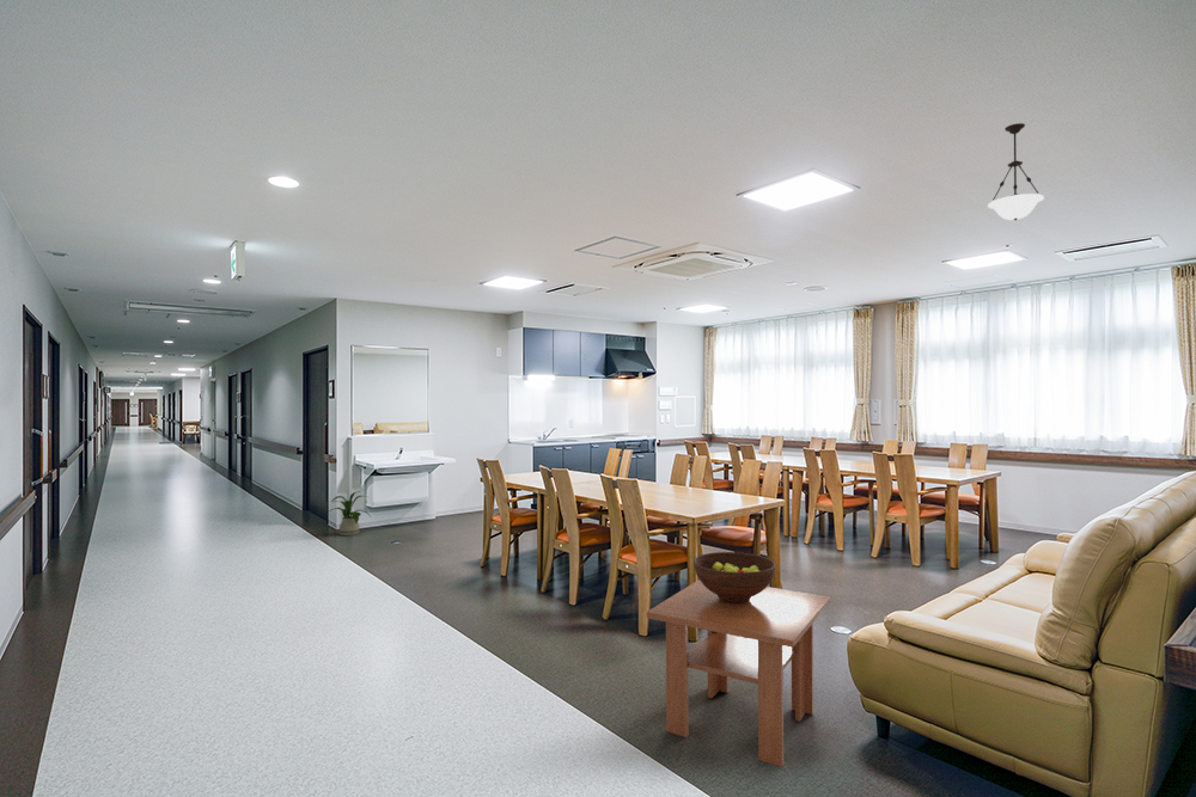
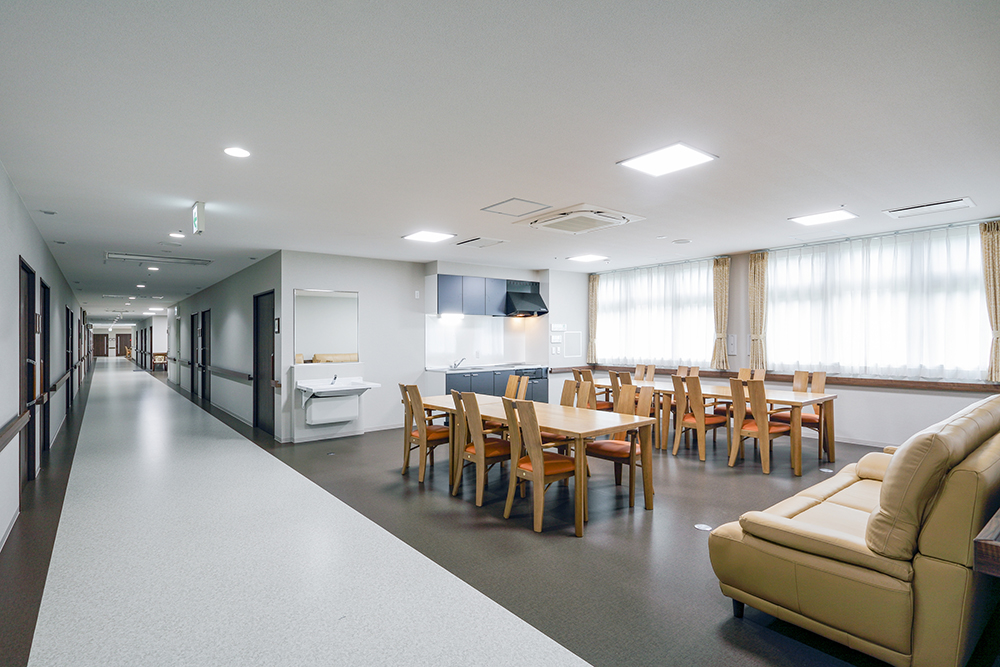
- house plant (348, 510)
- pendant light (1014, 173)
- coffee table (742, 662)
- fruit bowl (733, 580)
